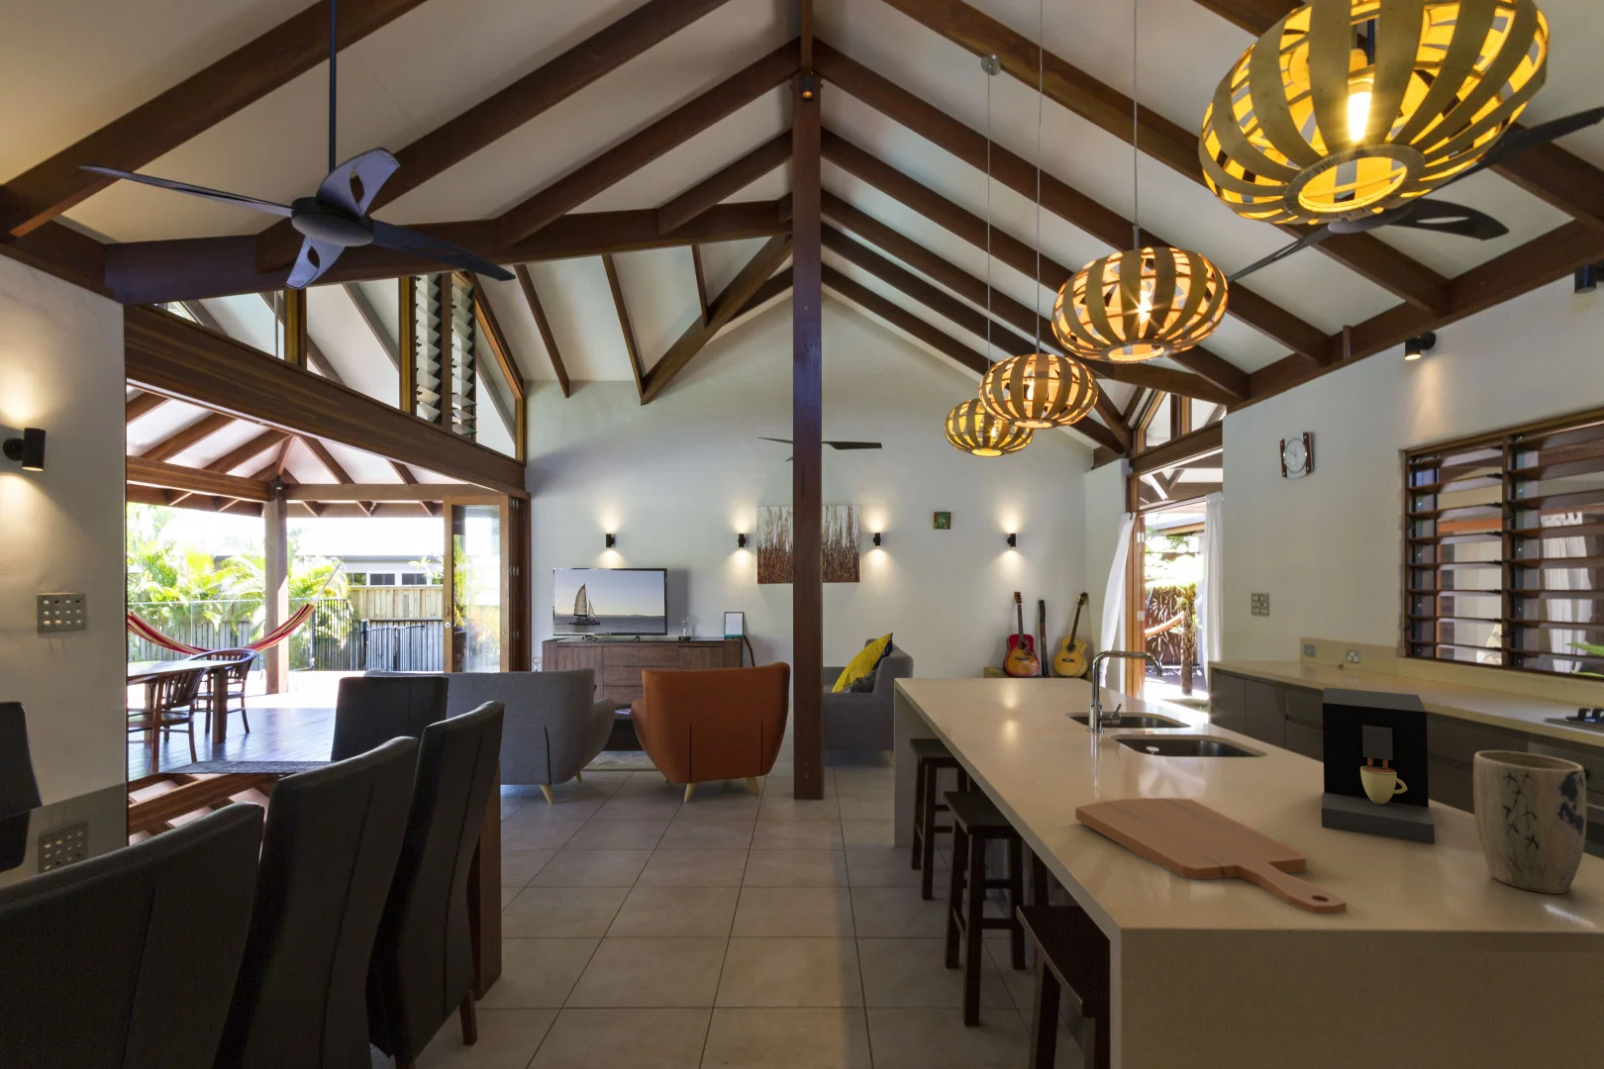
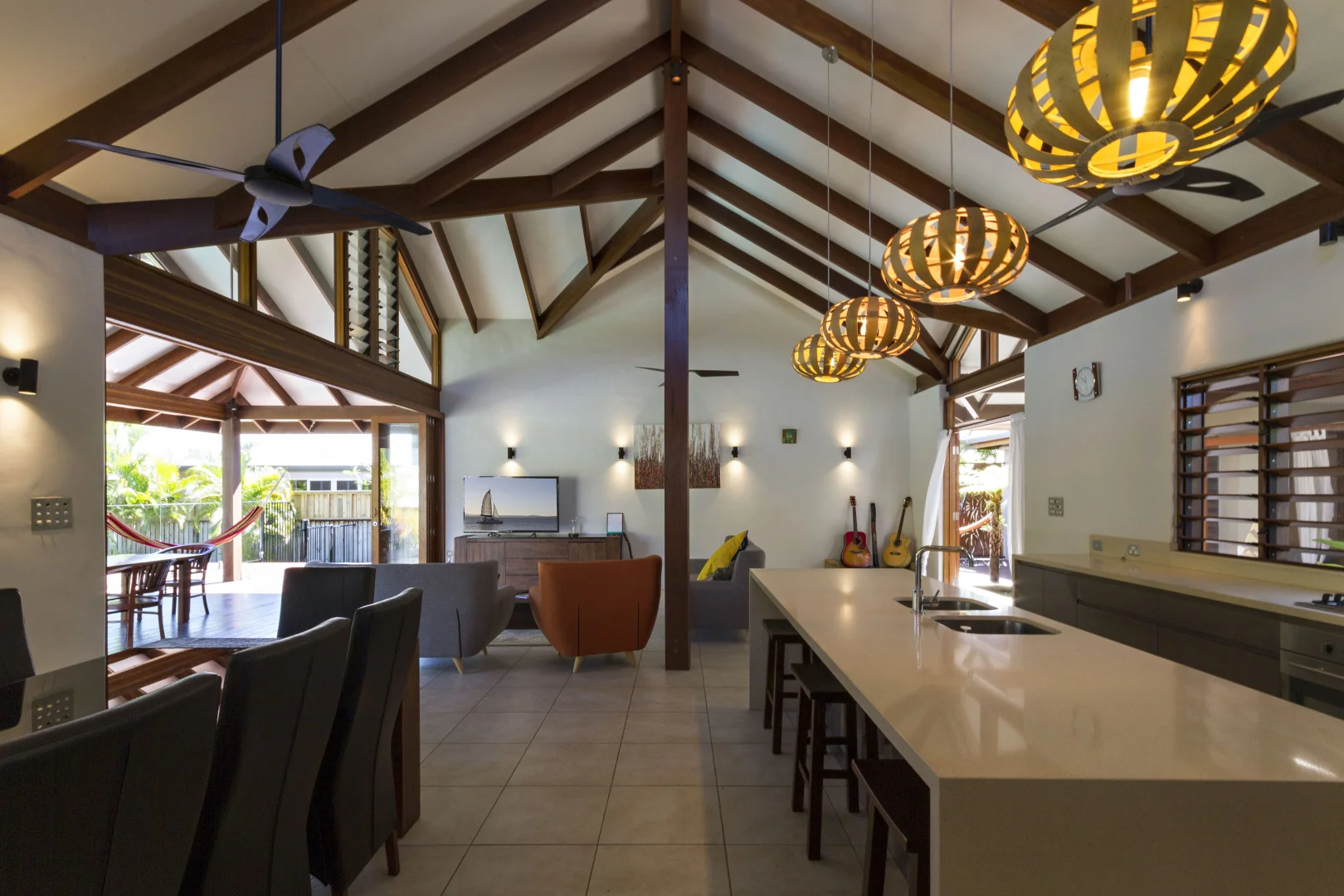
- plant pot (1528, 821)
- cutting board (1195, 840)
- coffee maker (1372, 758)
